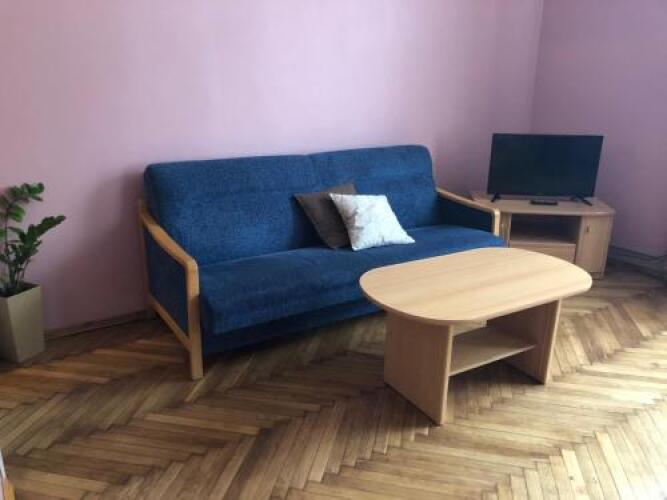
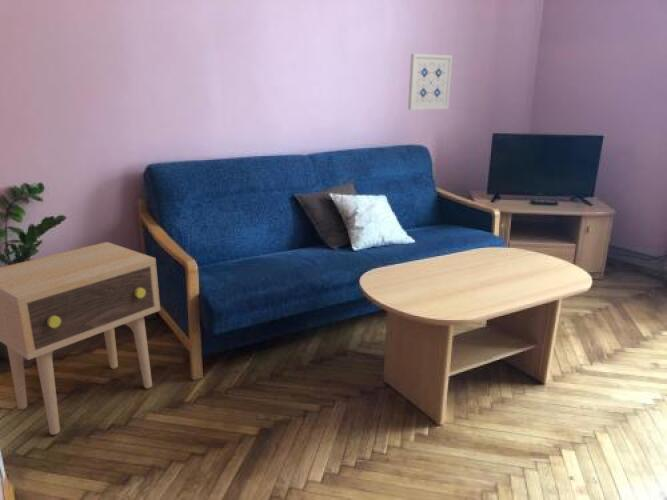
+ wall art (430, 82)
+ side table (80, 334)
